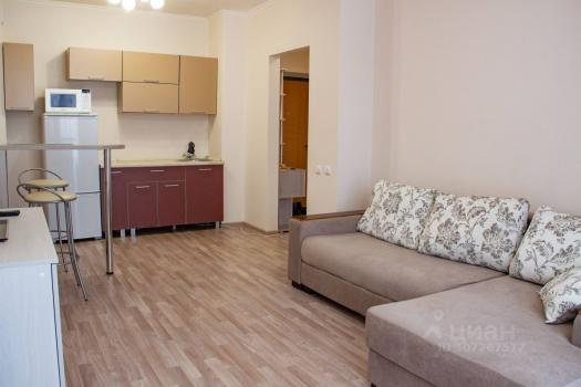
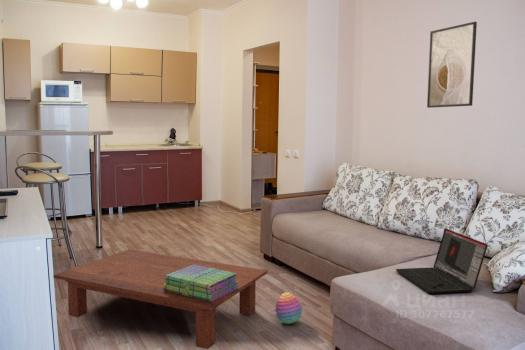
+ coffee table (163, 292)
+ laptop (438, 258)
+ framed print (450, 67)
+ stack of books (201, 281)
+ stacking toy (288, 307)
